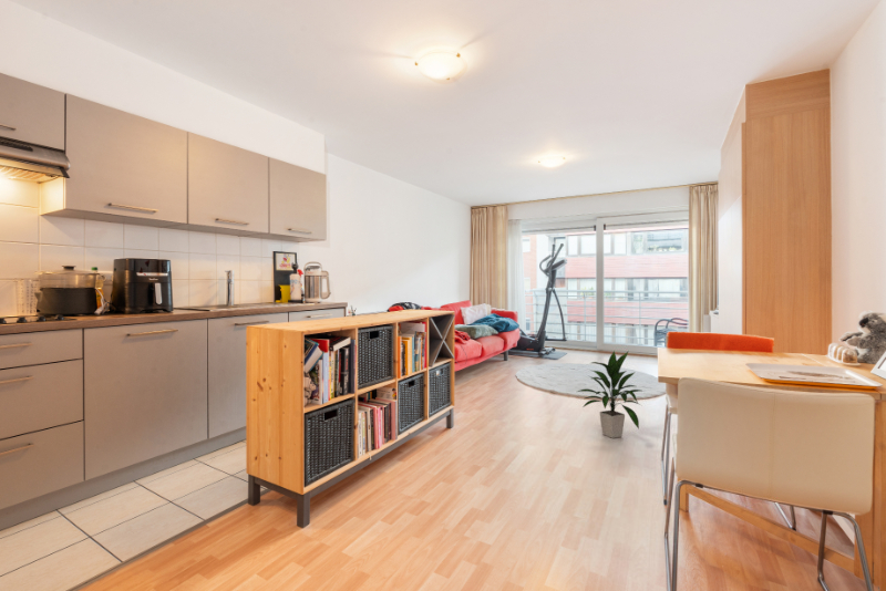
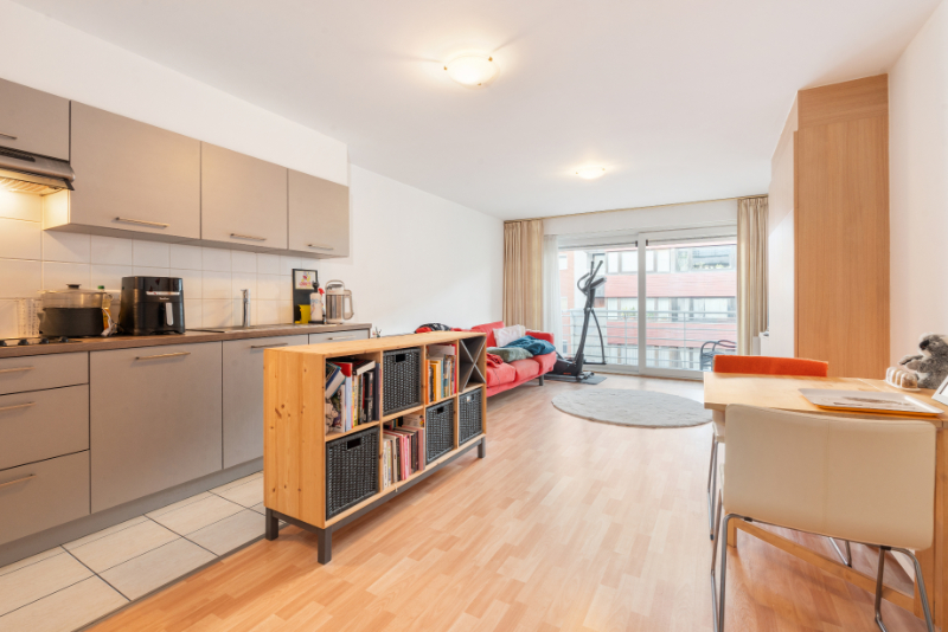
- indoor plant (612, 394)
